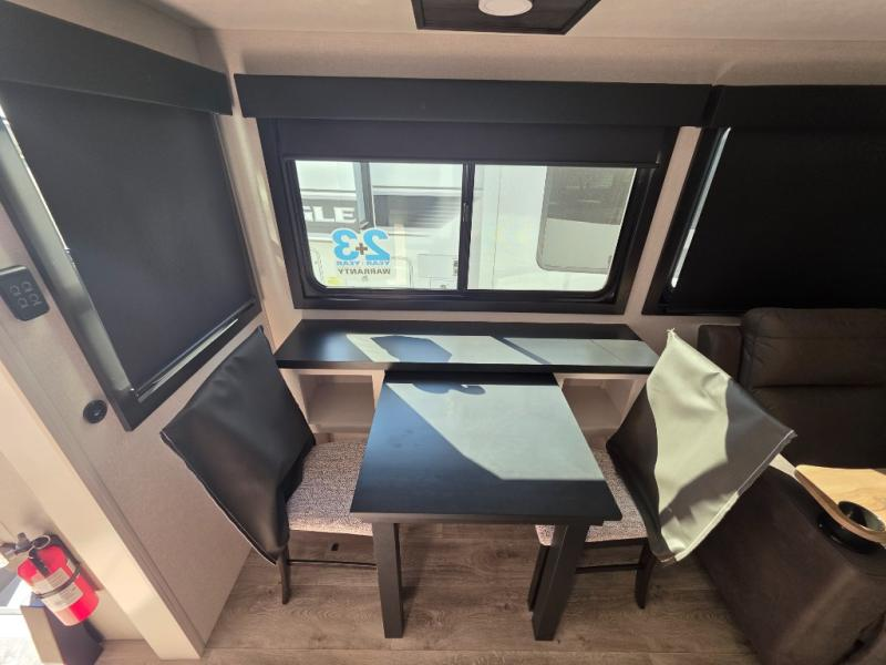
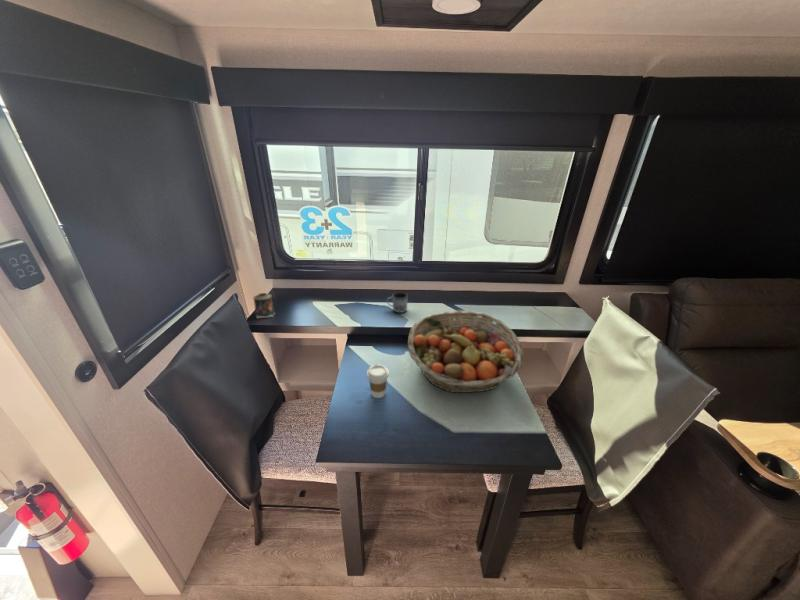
+ mug (397, 302)
+ candle (264, 304)
+ fruit basket (463, 350)
+ coffee cup (378, 381)
